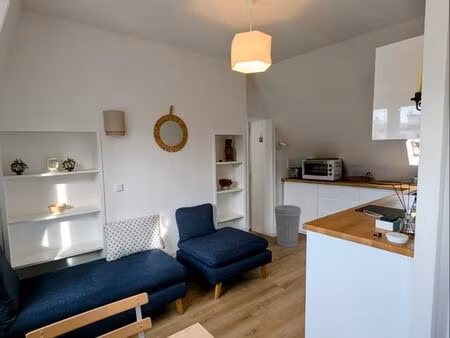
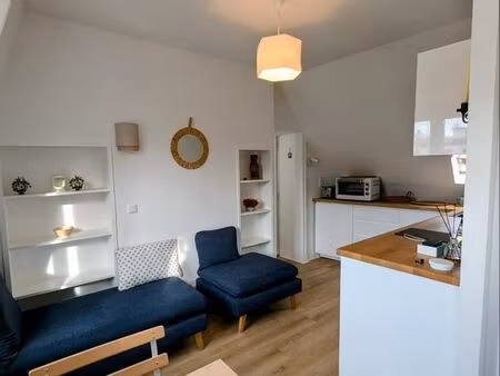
- trash can (287, 224)
